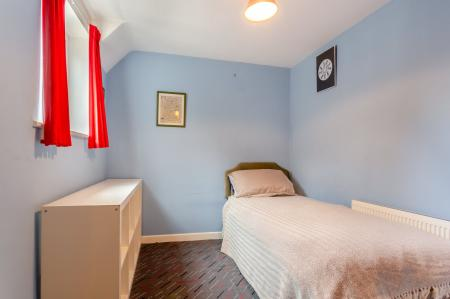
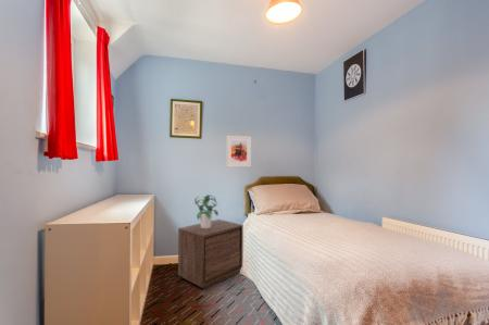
+ potted plant (205, 211)
+ nightstand (211, 250)
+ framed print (238, 151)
